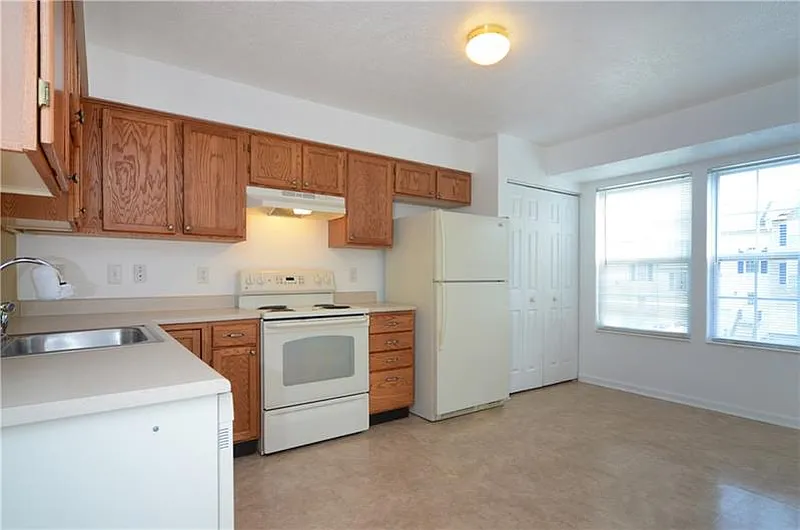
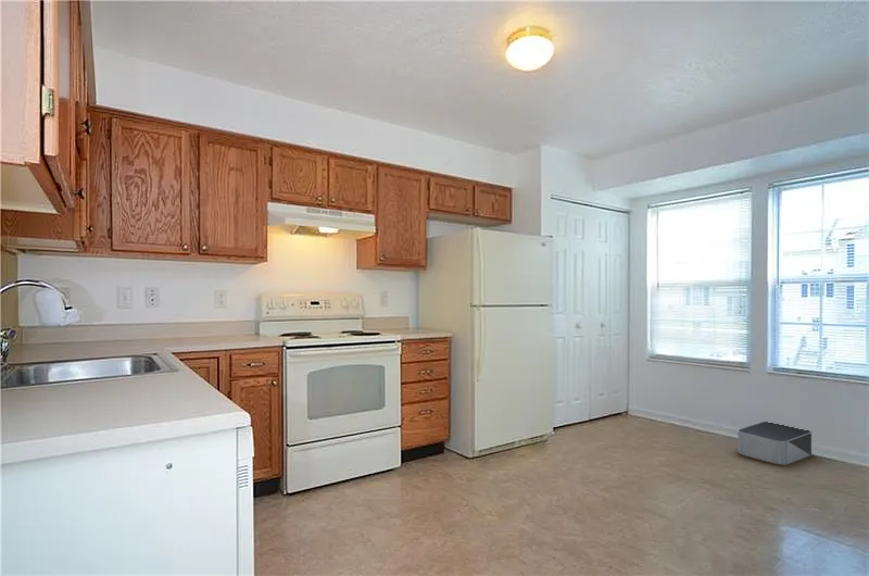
+ storage bin (773, 441)
